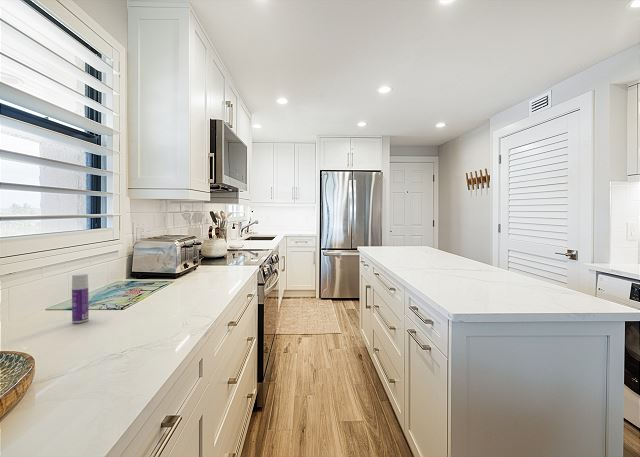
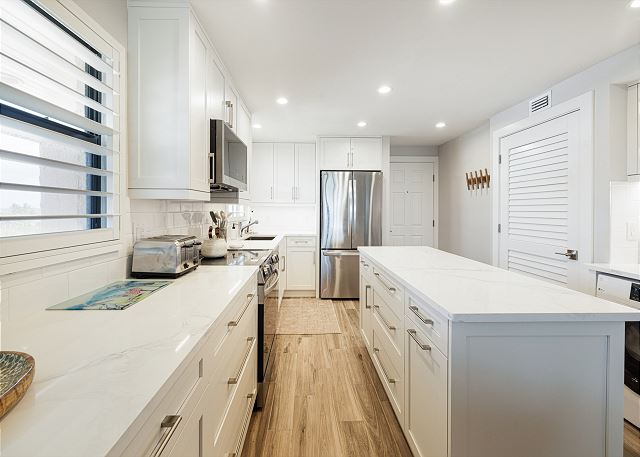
- bottle (80, 297)
